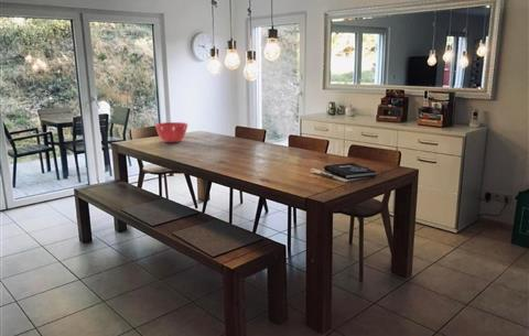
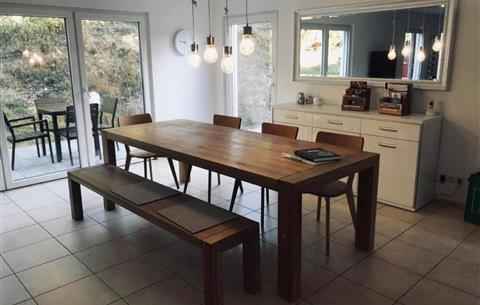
- mixing bowl (172, 132)
